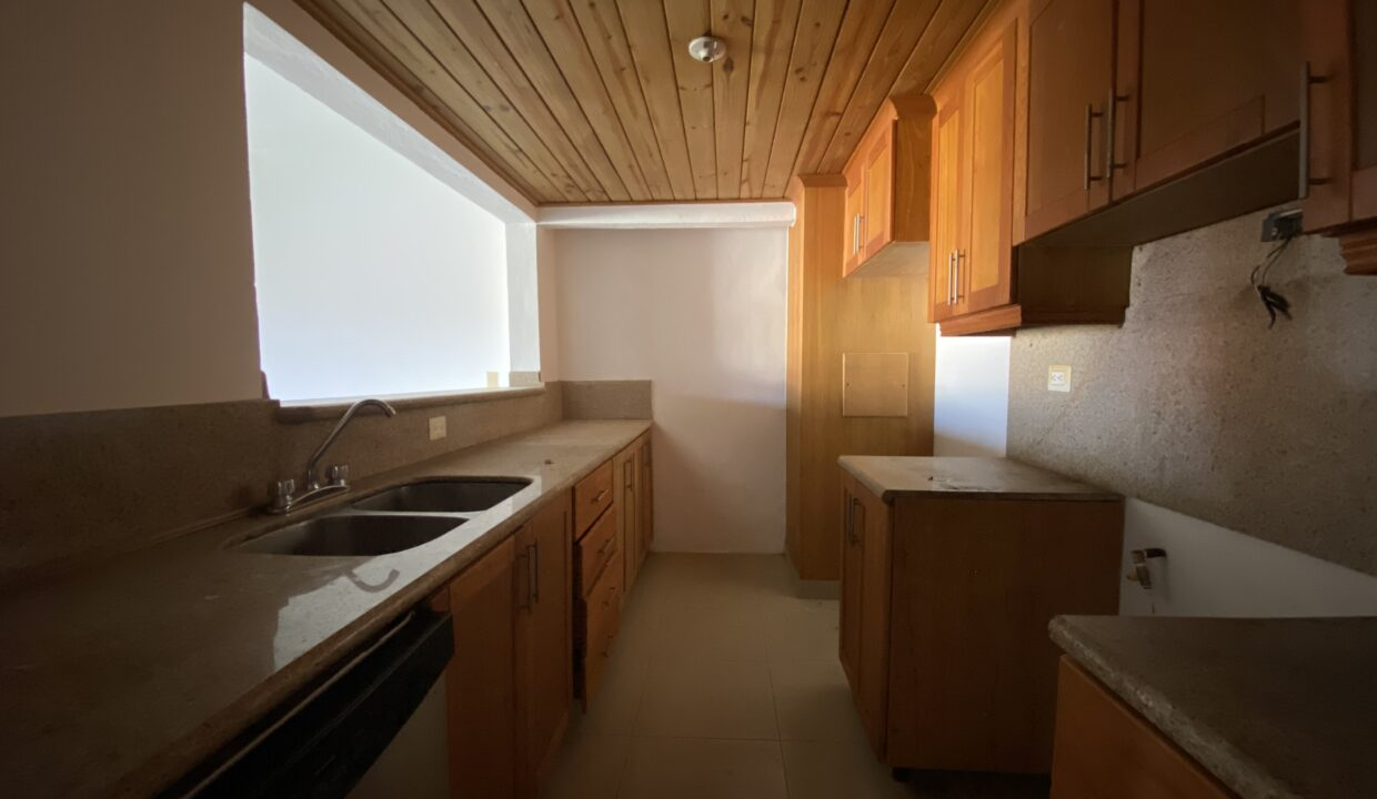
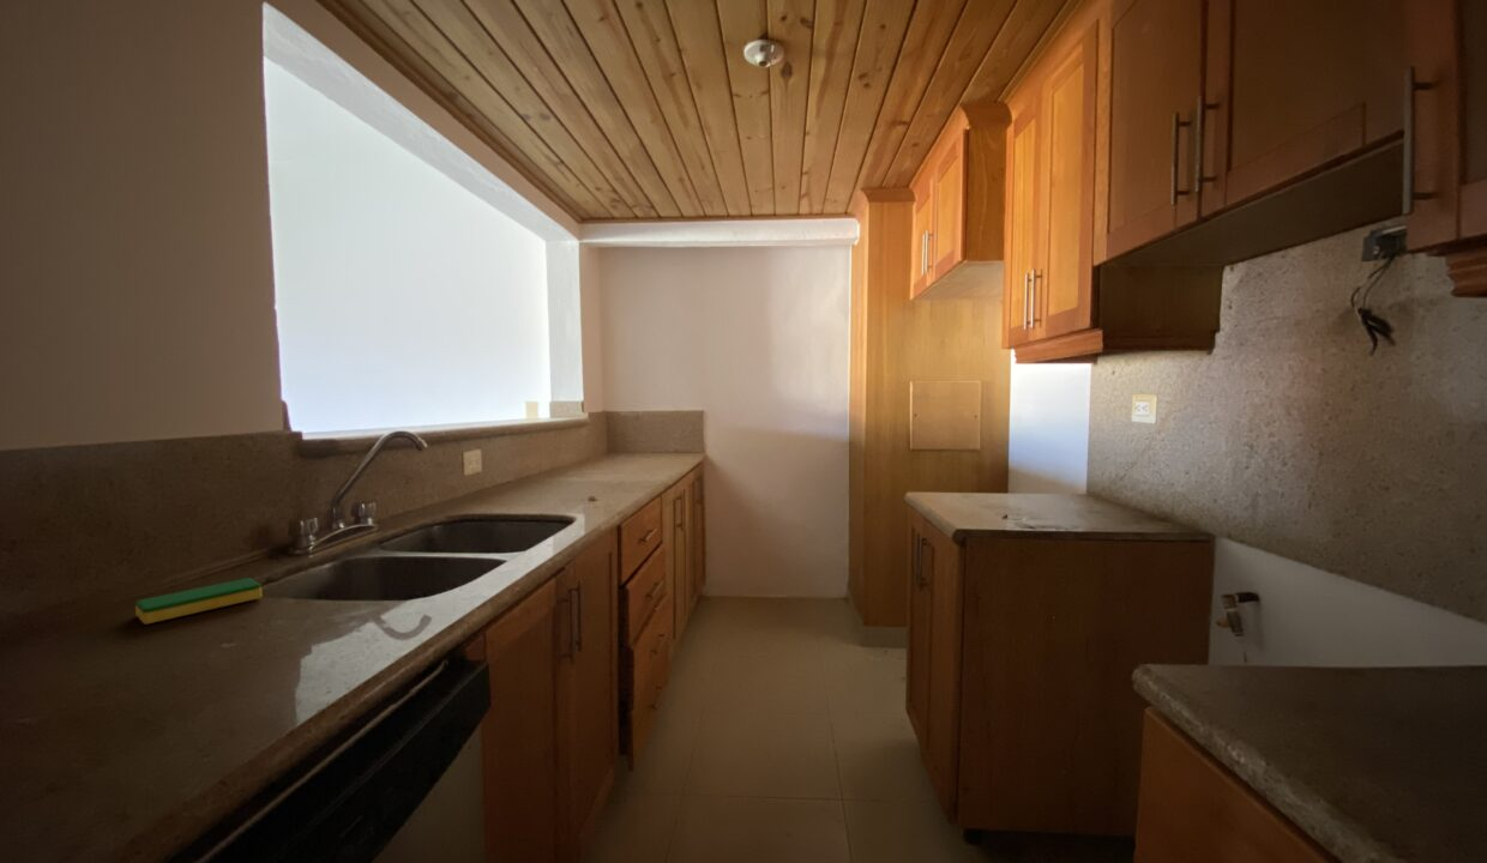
+ dish sponge (201, 598)
